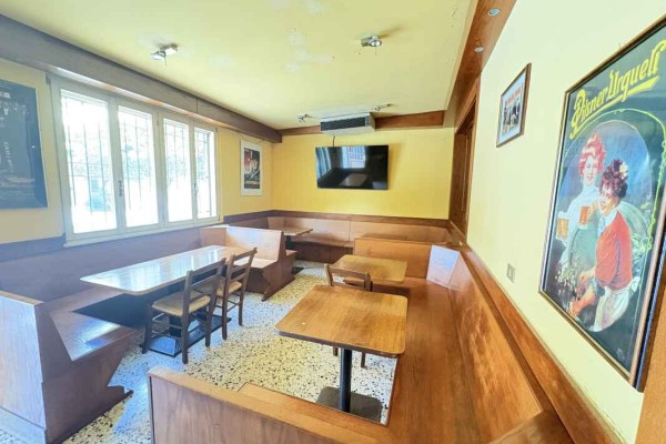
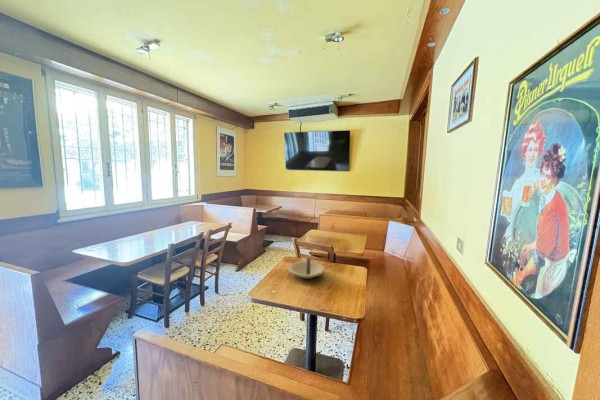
+ ashtray (306, 265)
